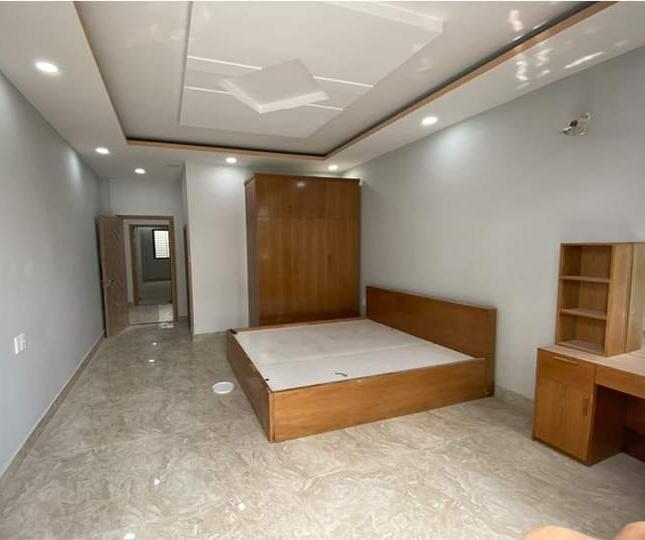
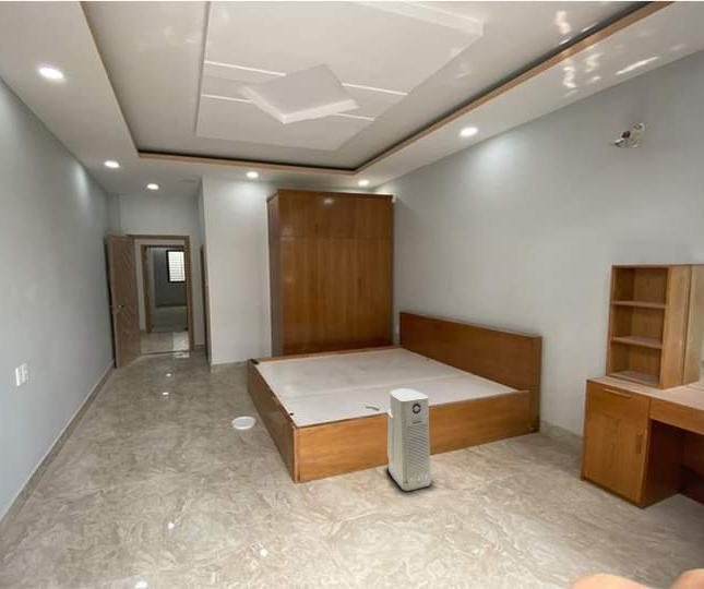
+ air purifier (407, 434)
